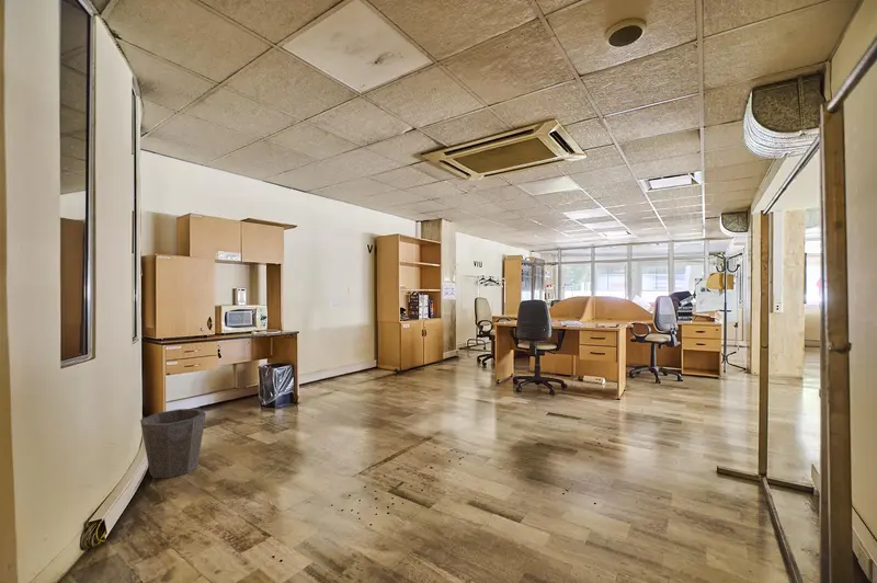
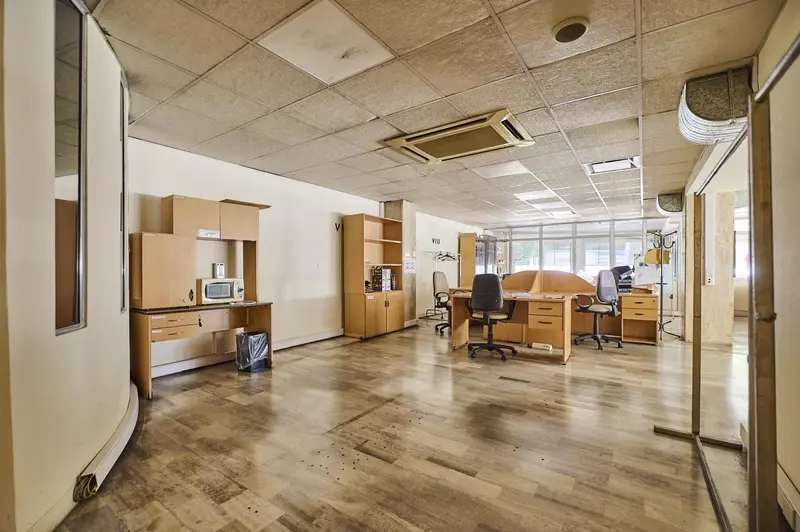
- waste bin (173, 443)
